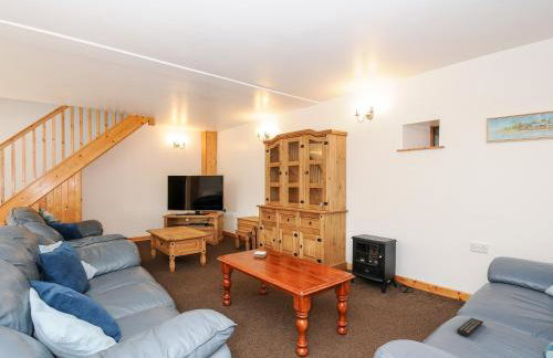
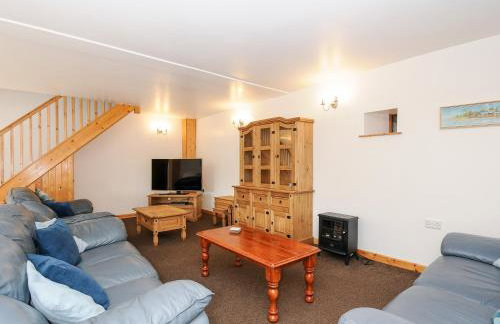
- remote control (470, 326)
